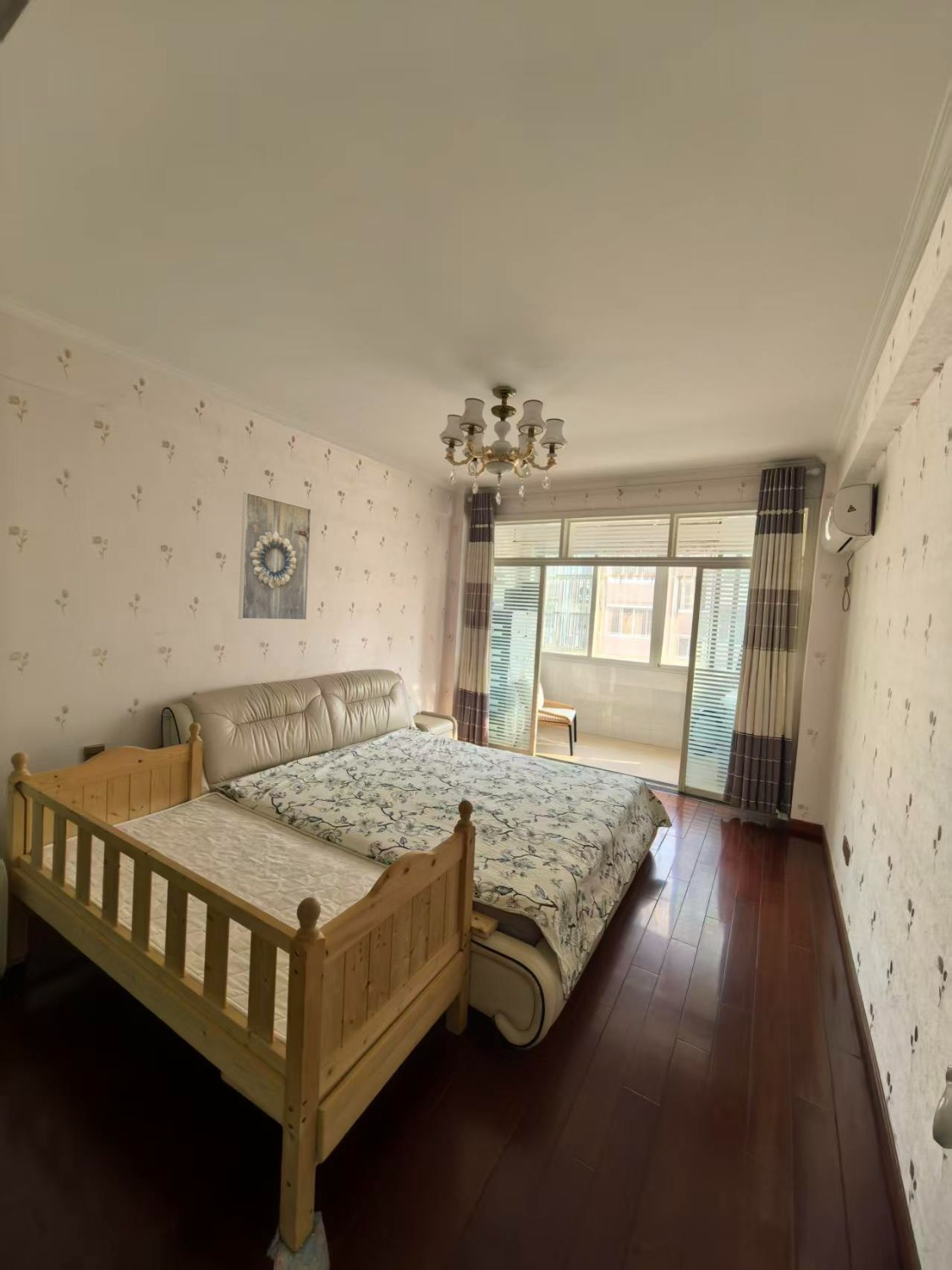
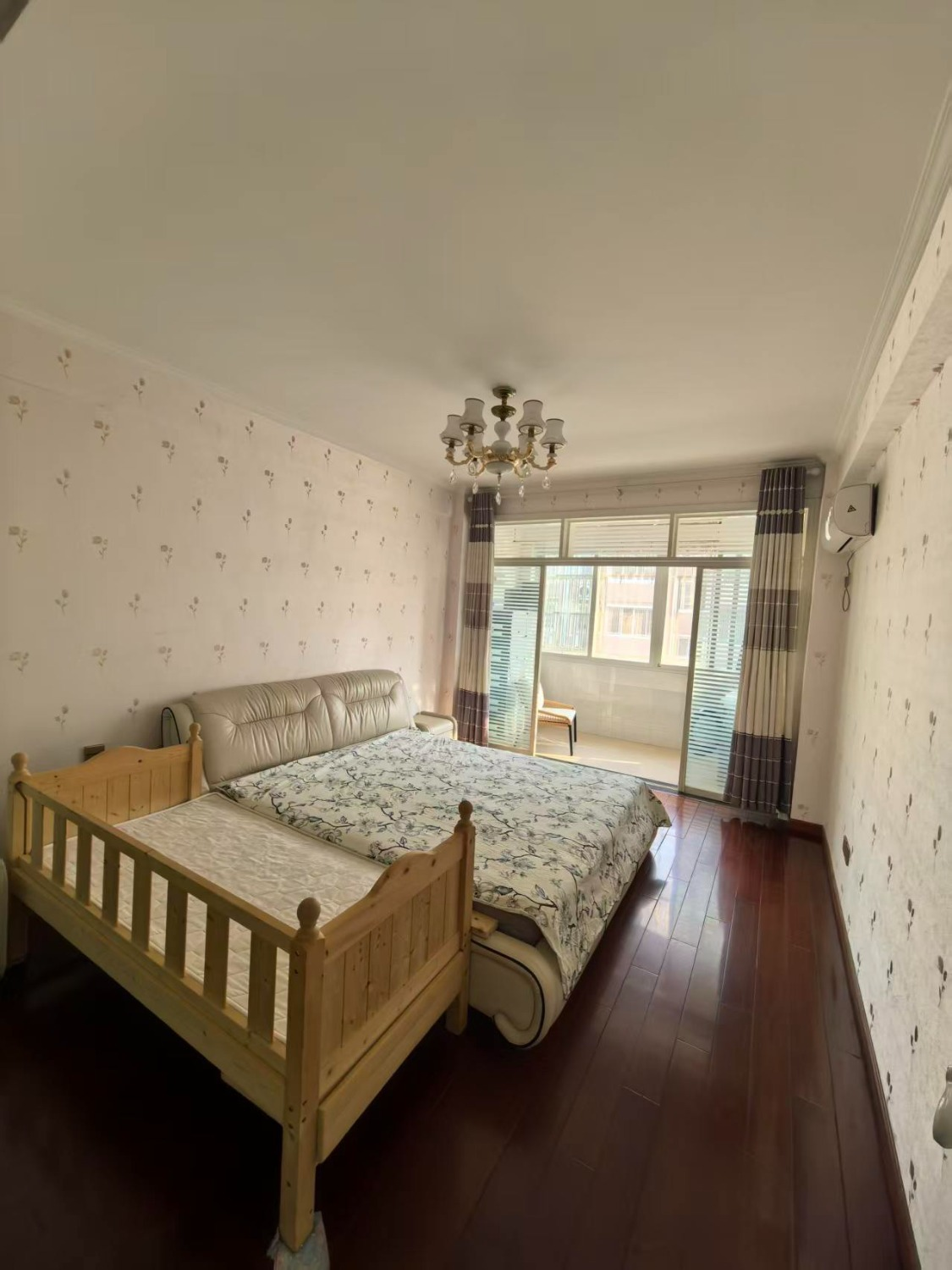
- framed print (277, 560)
